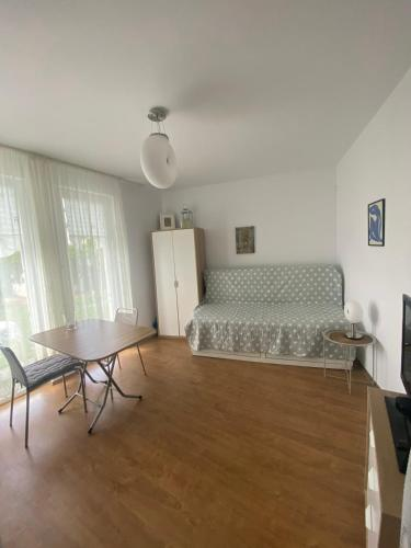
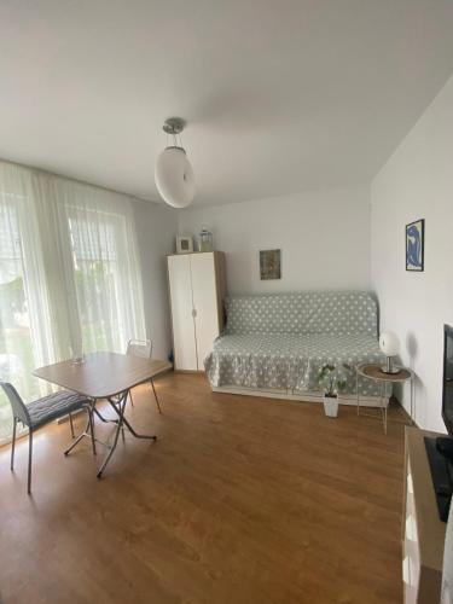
+ house plant (332, 390)
